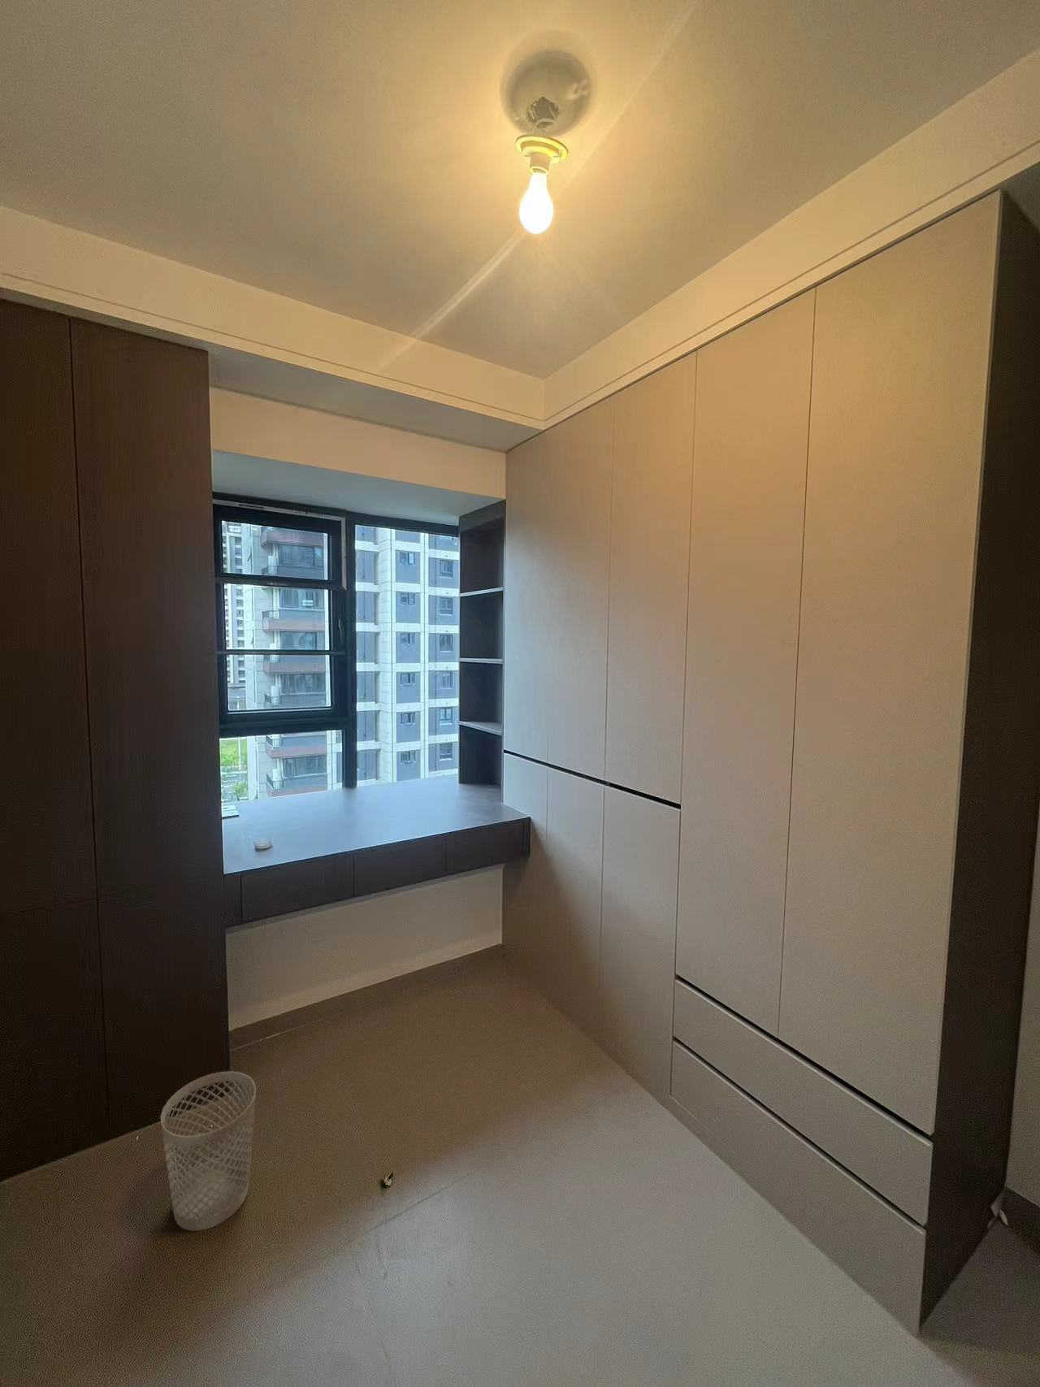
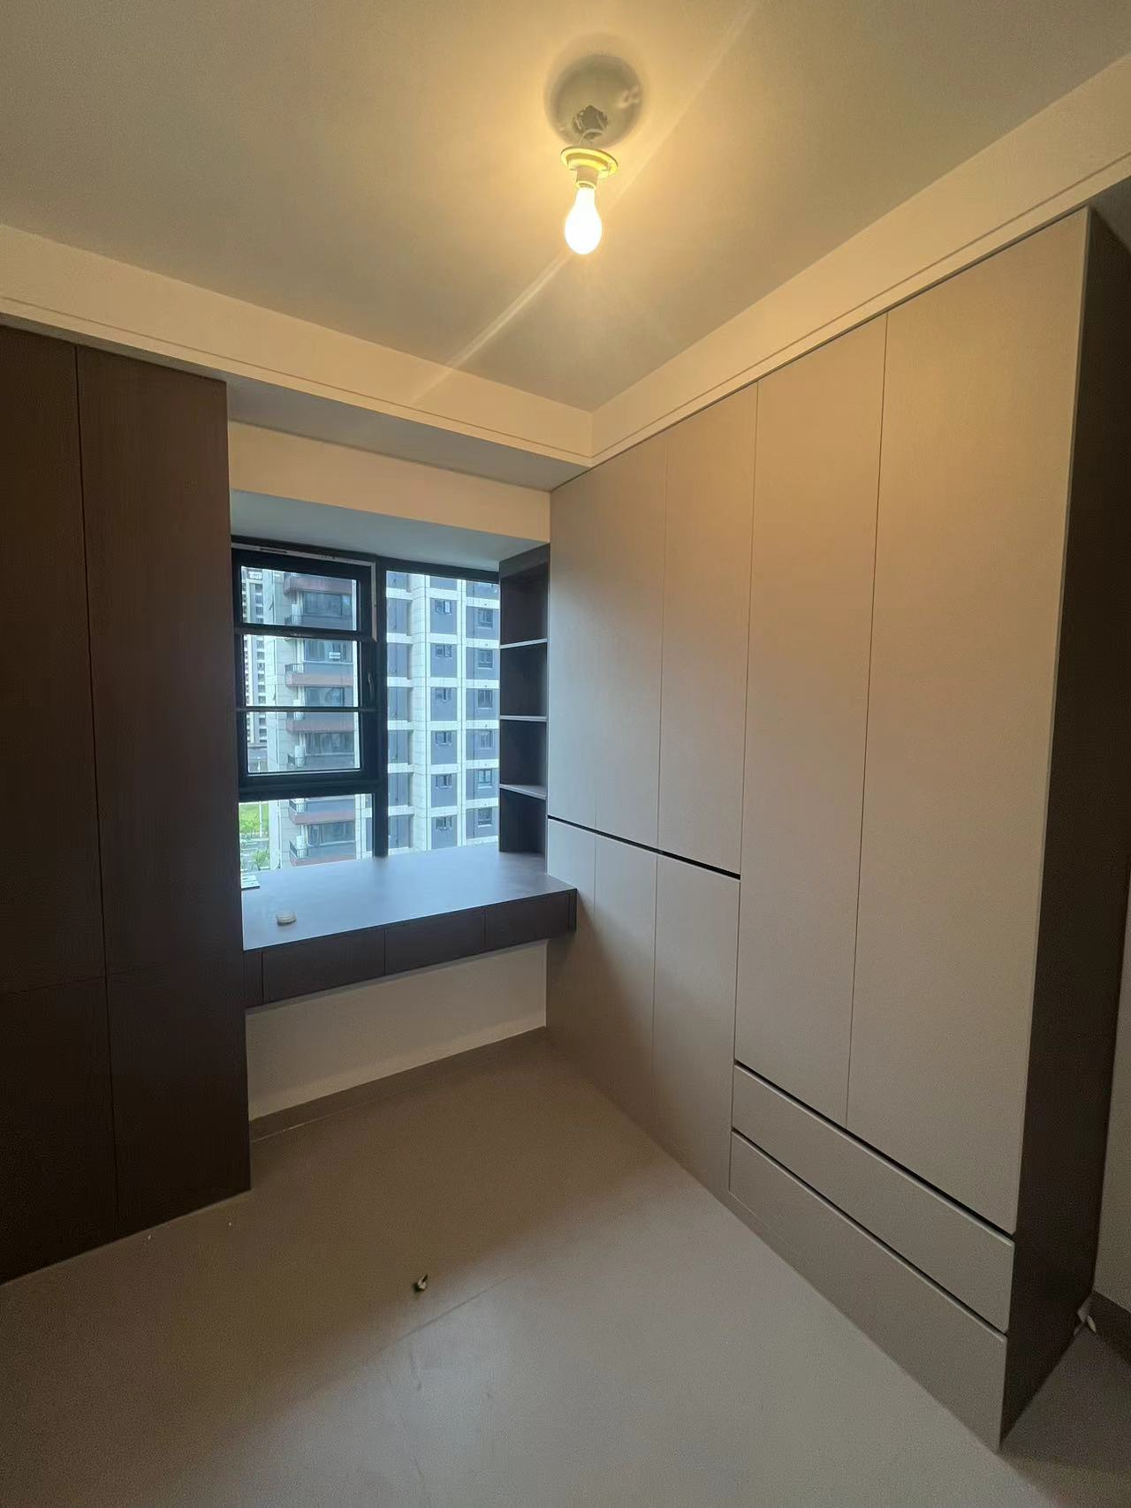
- wastebasket (211, 1150)
